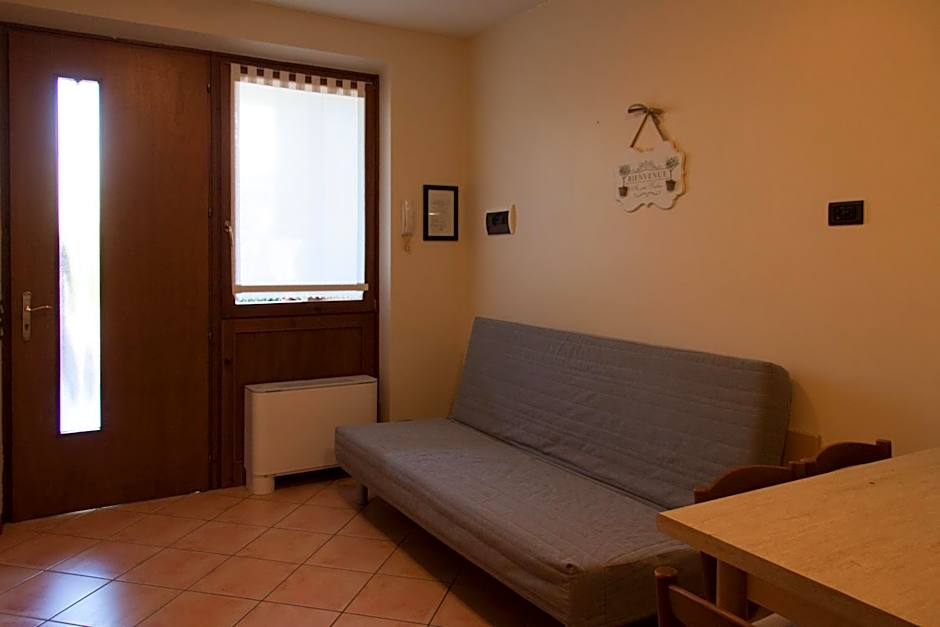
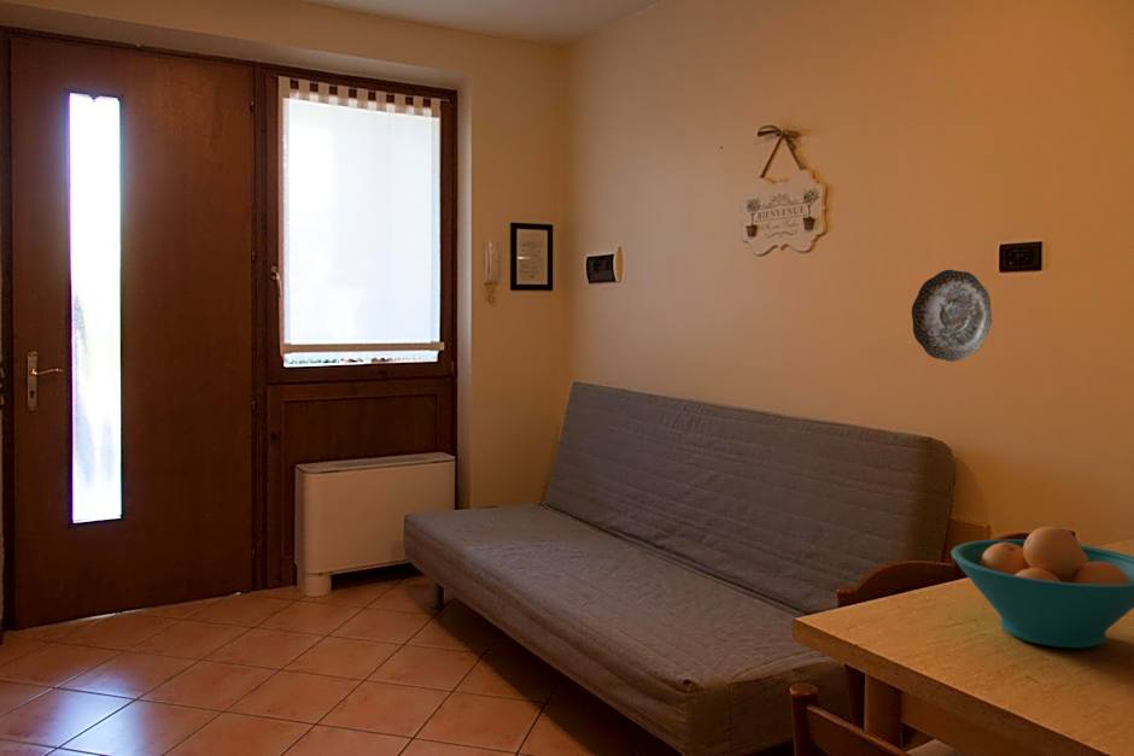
+ fruit bowl (1052, 580)
+ decorative plate (952, 315)
